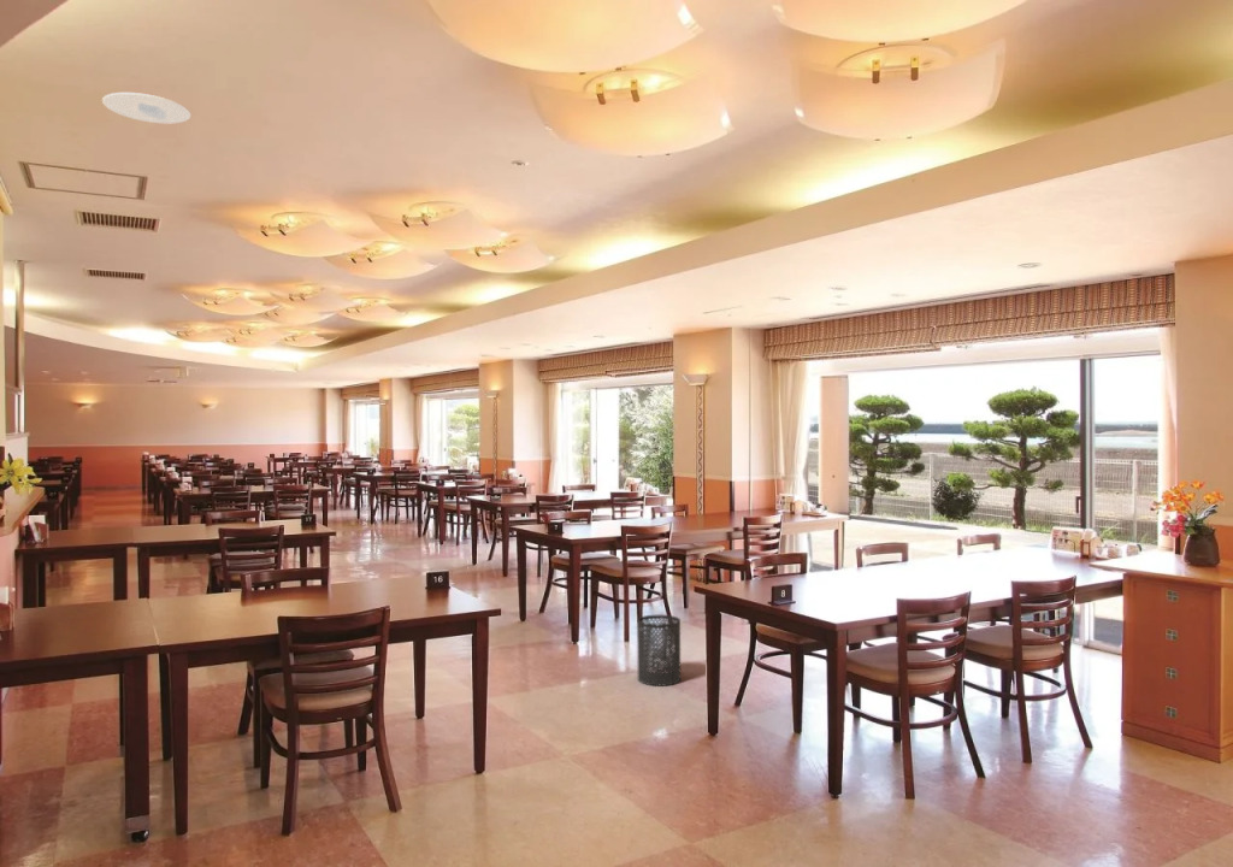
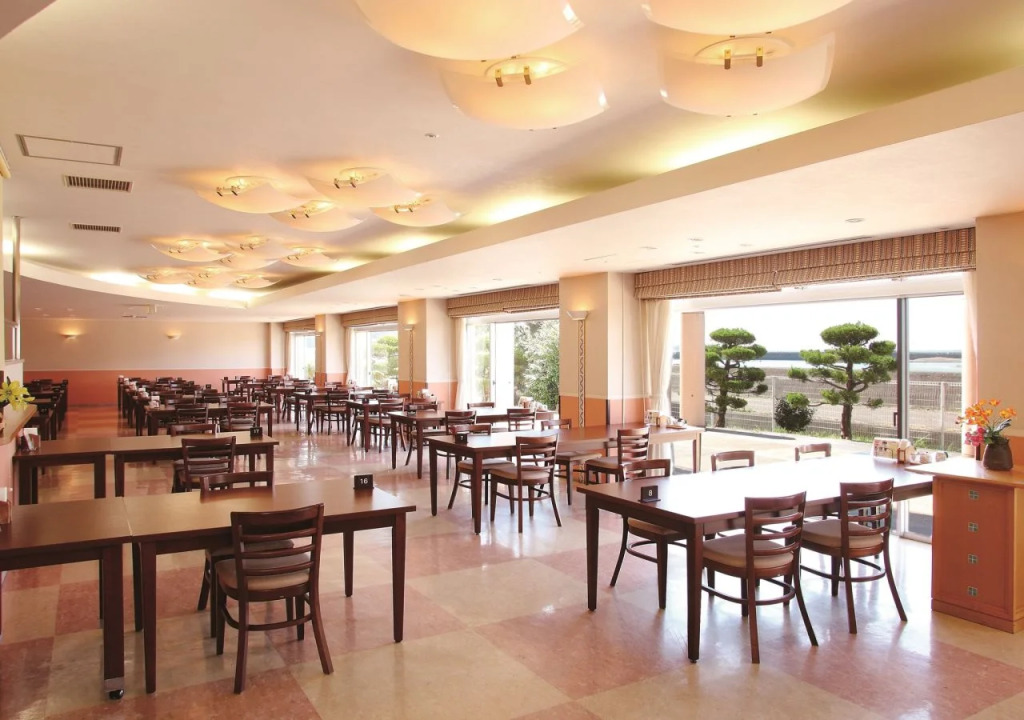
- recessed light (147, 105)
- trash can (659, 649)
